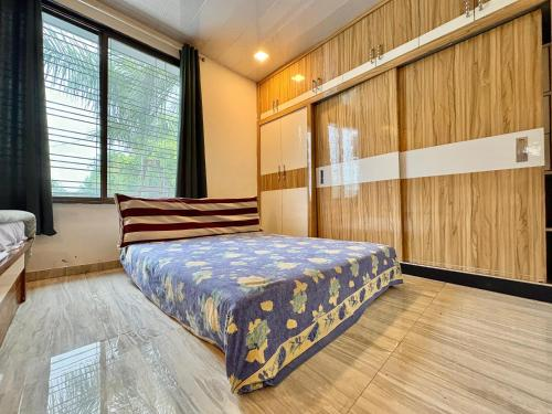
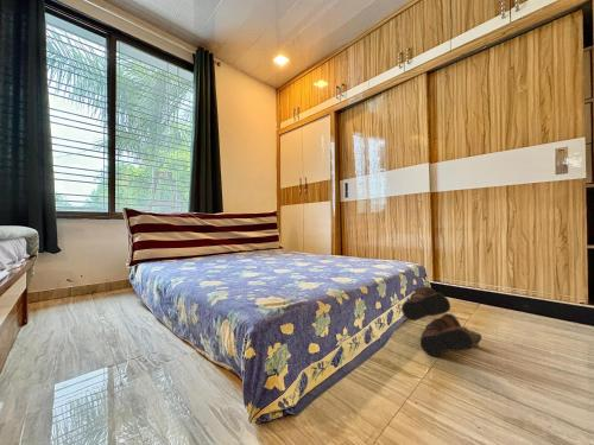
+ boots (440, 313)
